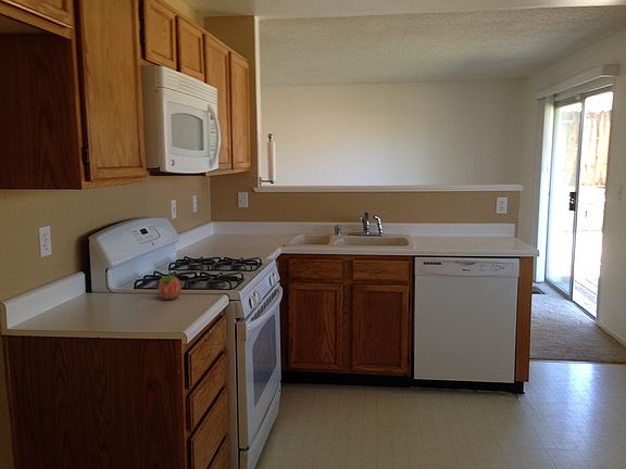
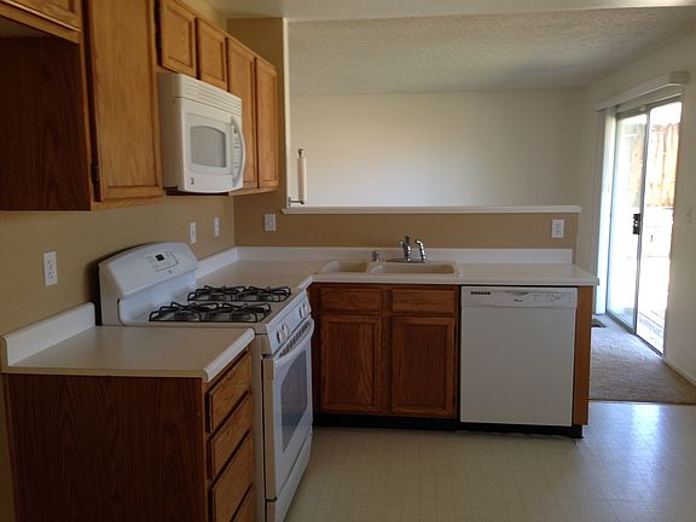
- fruit (170, 286)
